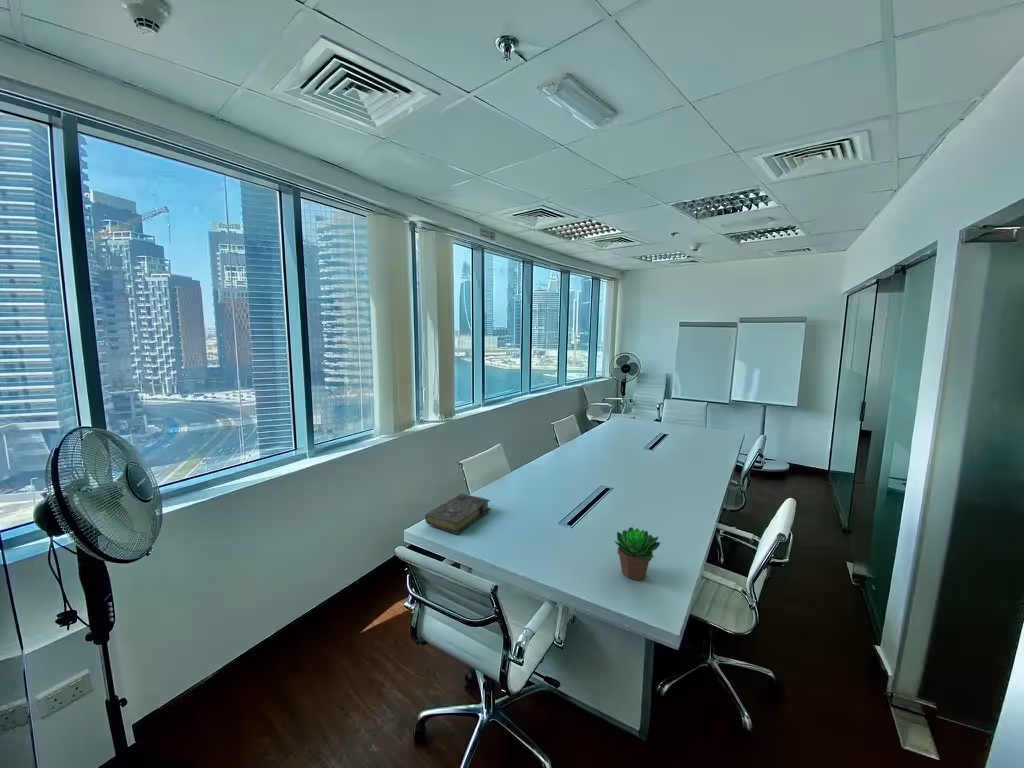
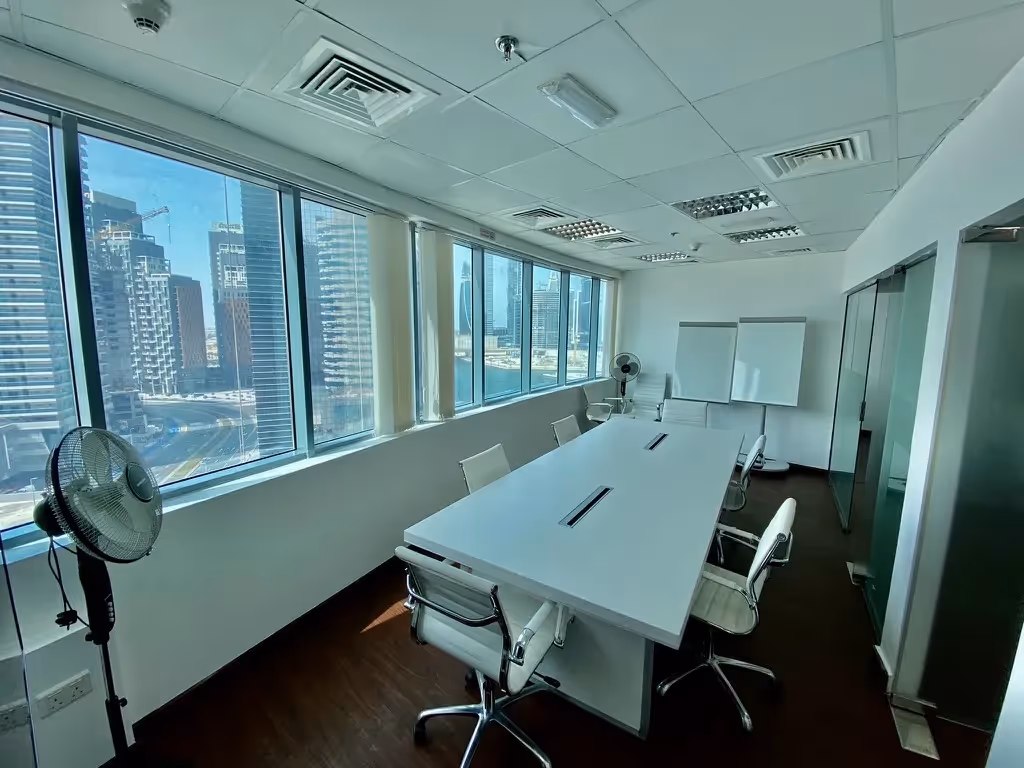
- succulent plant (636, 552)
- book (459, 511)
